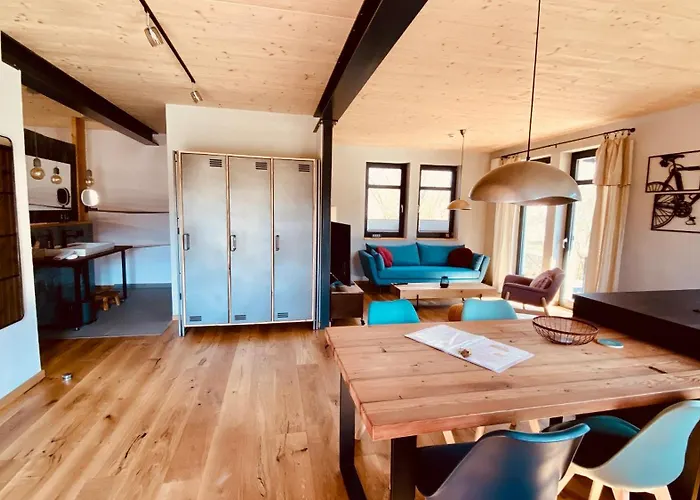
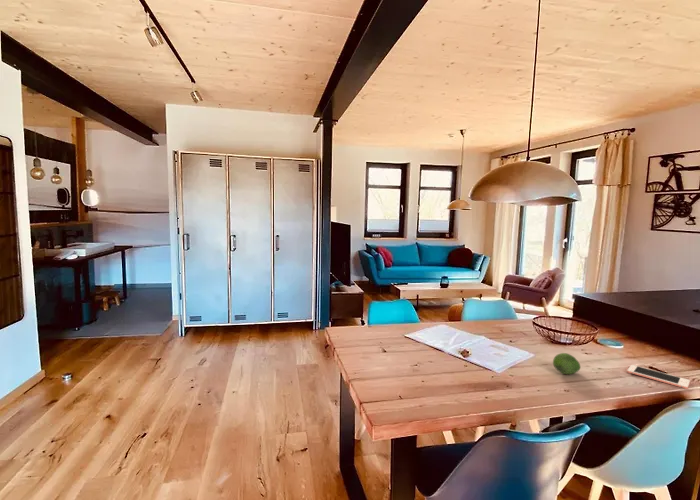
+ cell phone (657, 376)
+ fruit (567, 363)
